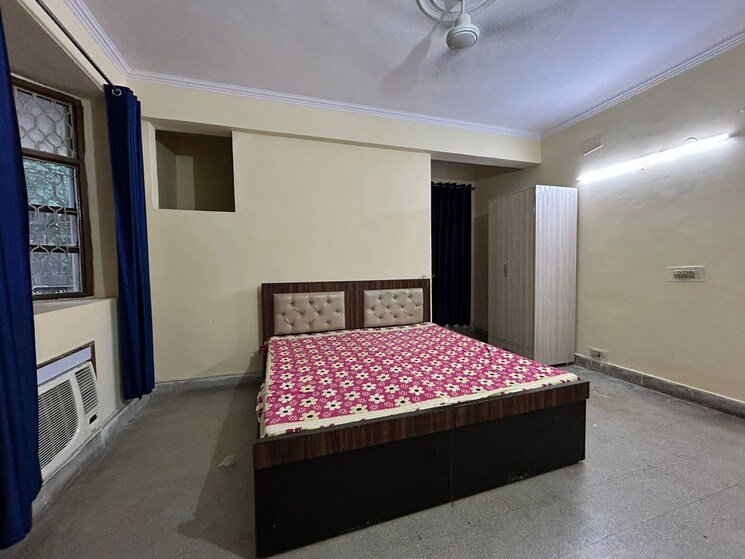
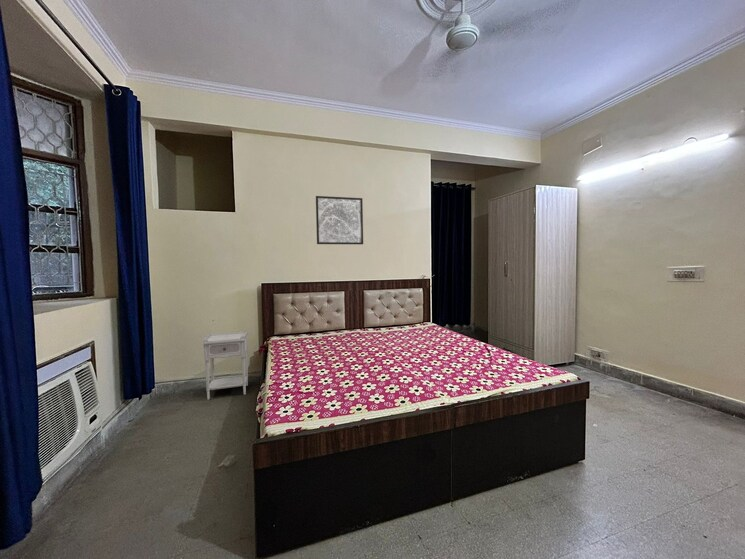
+ wall art (339, 220)
+ nightstand (227, 357)
